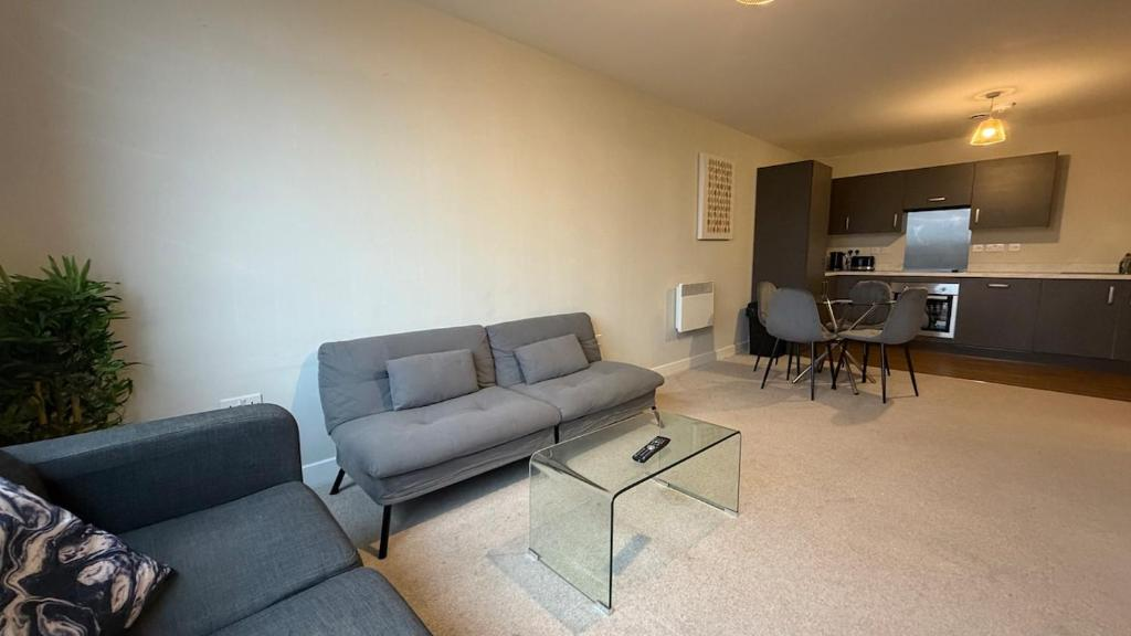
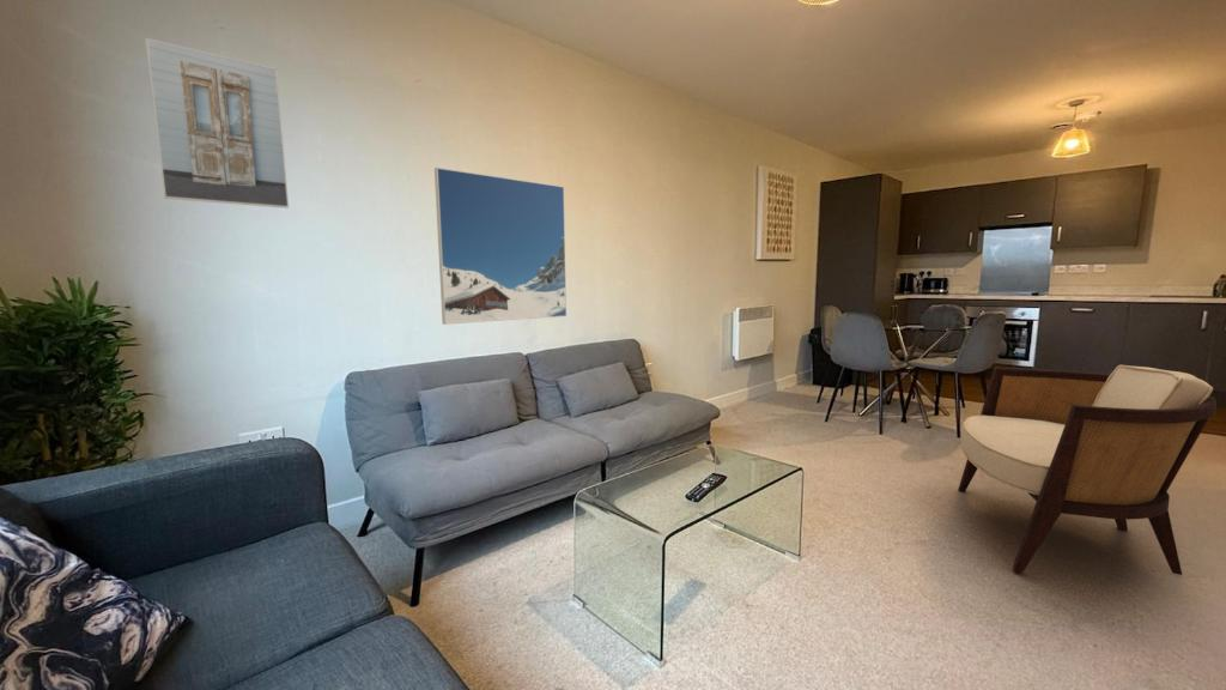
+ armchair (1066, 452)
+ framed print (223, 131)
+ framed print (506, 250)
